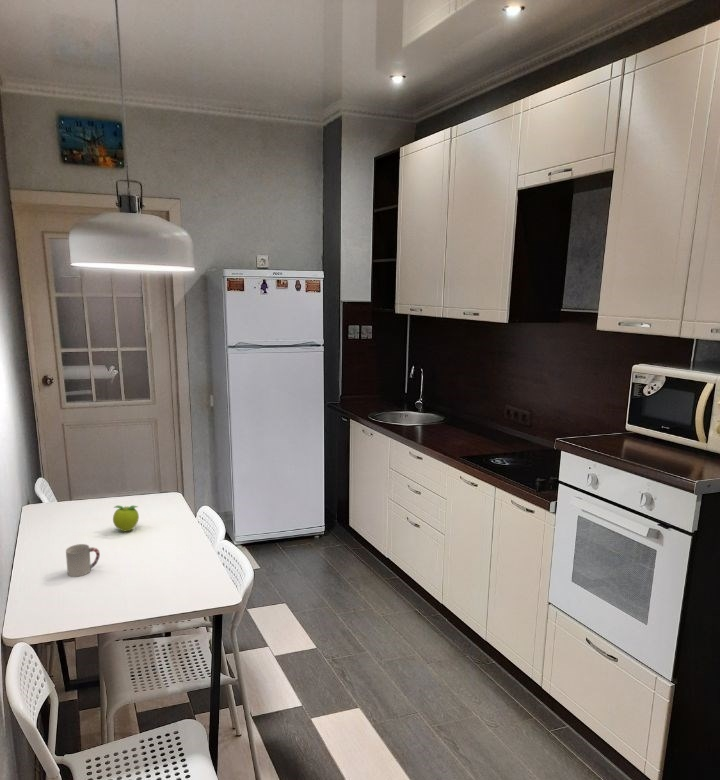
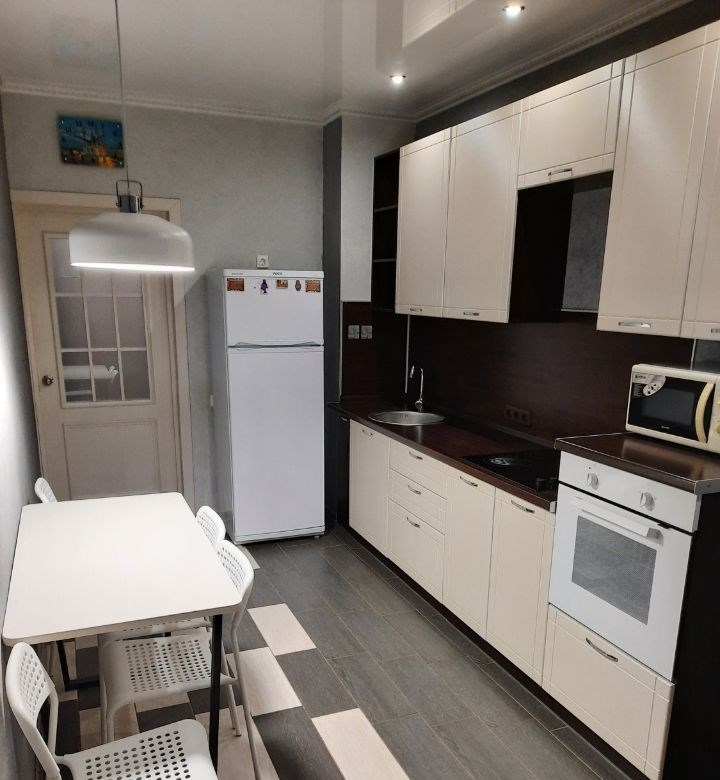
- fruit (125, 518)
- cup (83, 559)
